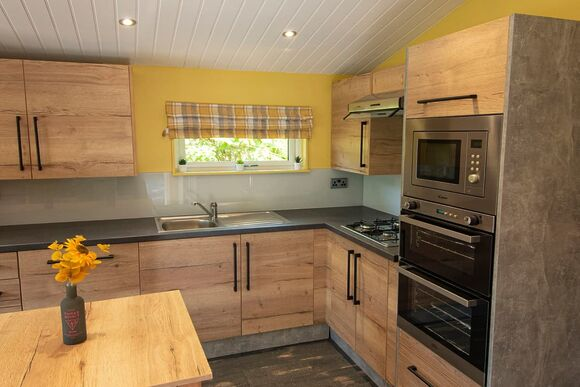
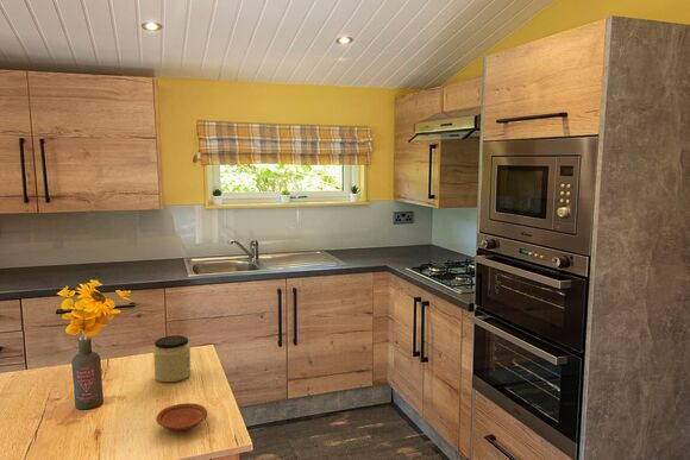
+ jar (171, 358)
+ plate (182, 418)
